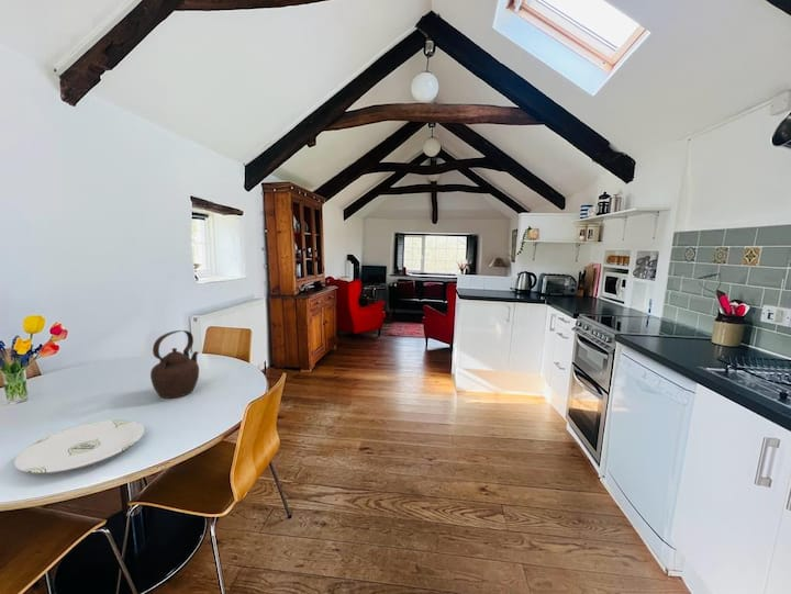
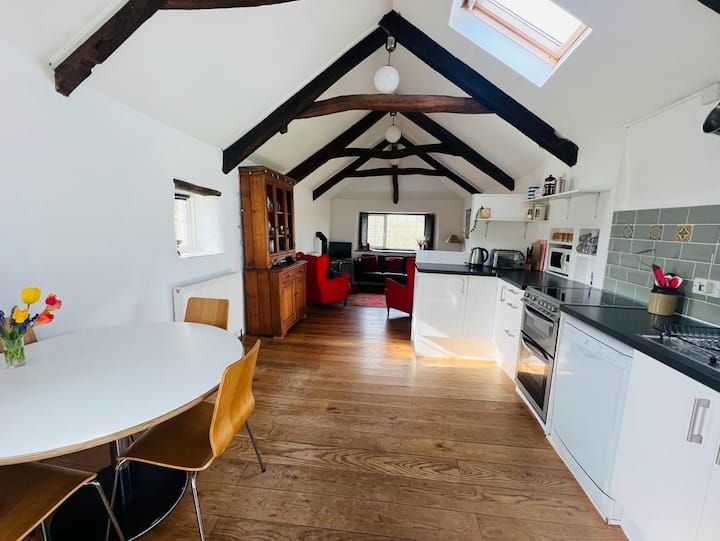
- teapot (179, 360)
- plate (86, 446)
